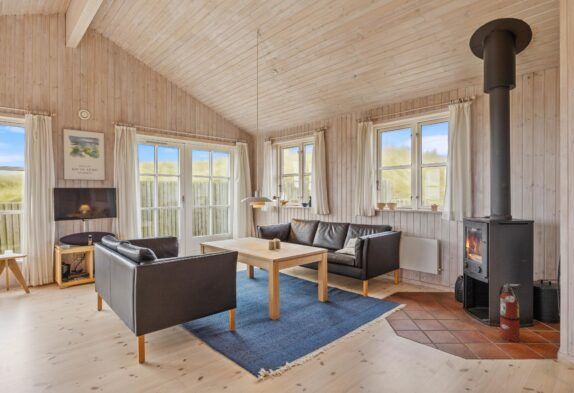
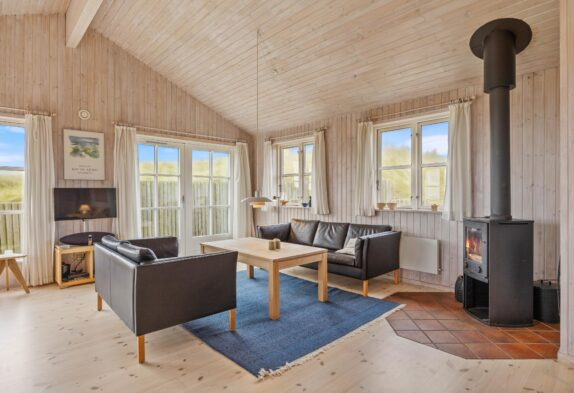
- fire extinguisher (507, 309)
